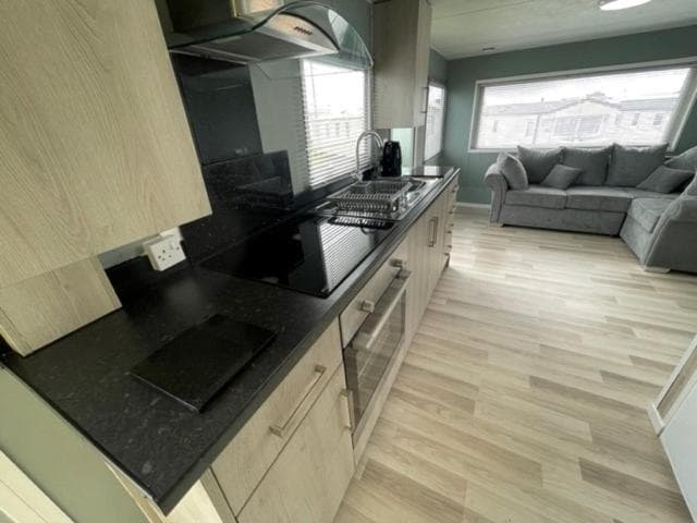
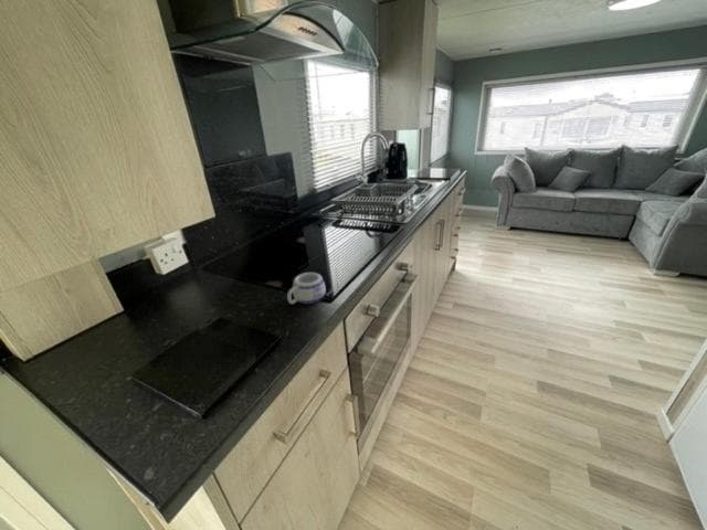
+ mug (305, 289)
